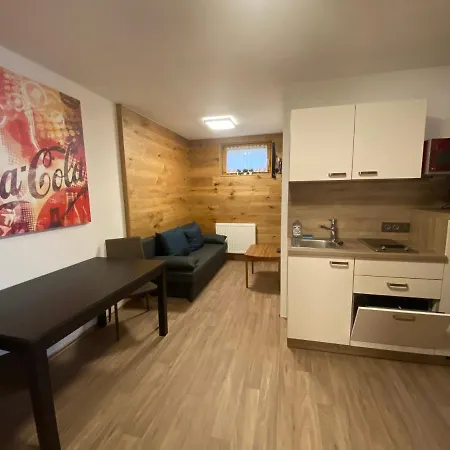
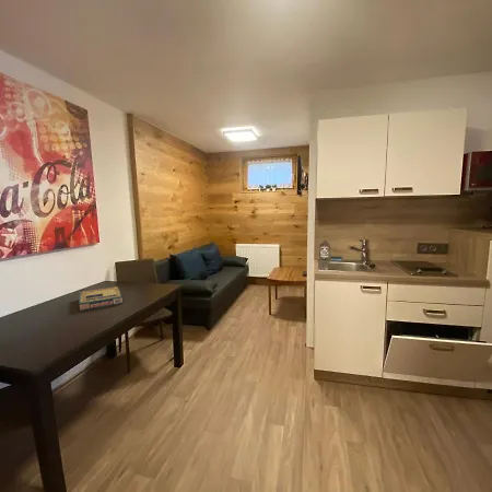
+ video game box (101, 297)
